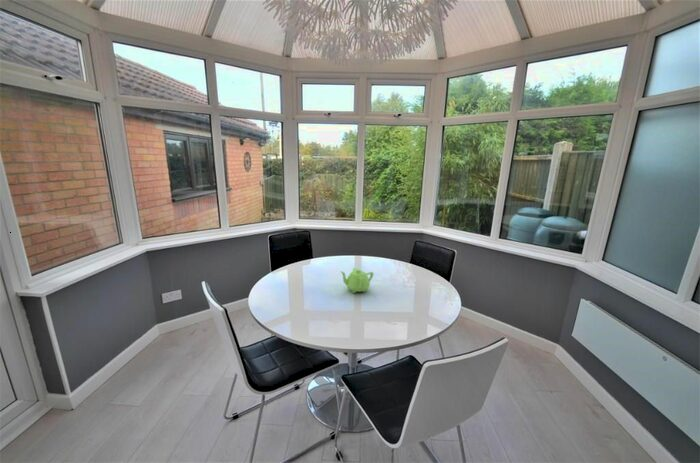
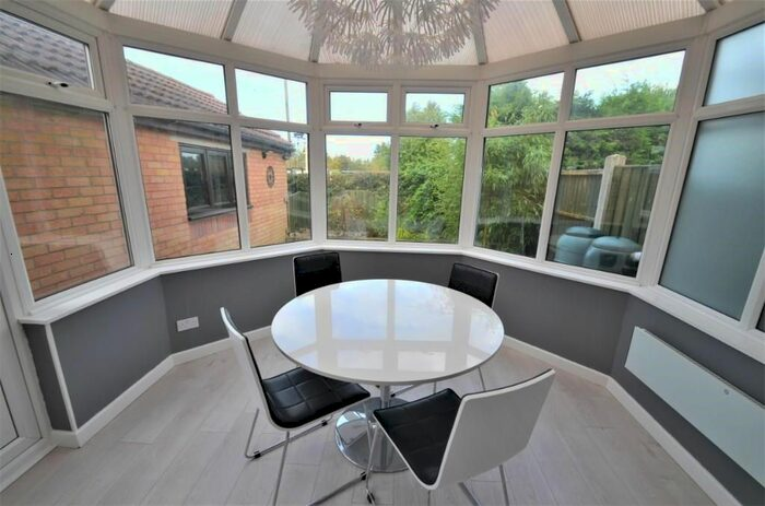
- teapot (356, 279)
